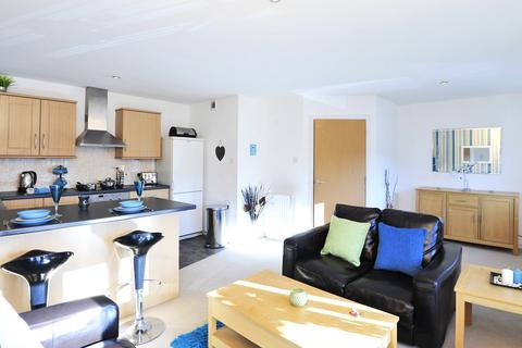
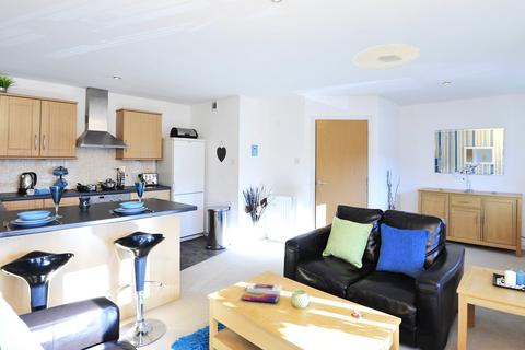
+ ceiling light (385, 55)
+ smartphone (262, 292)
